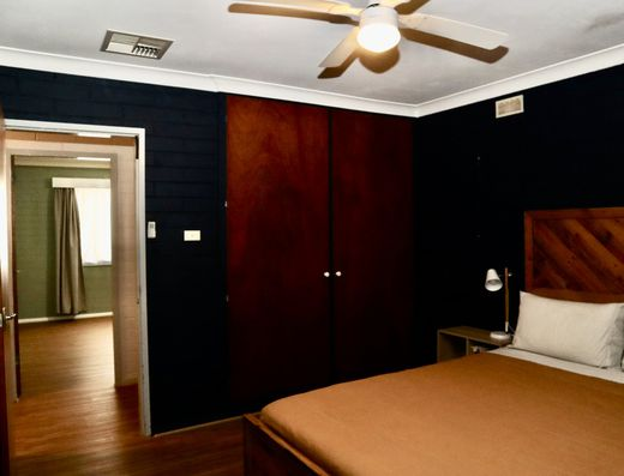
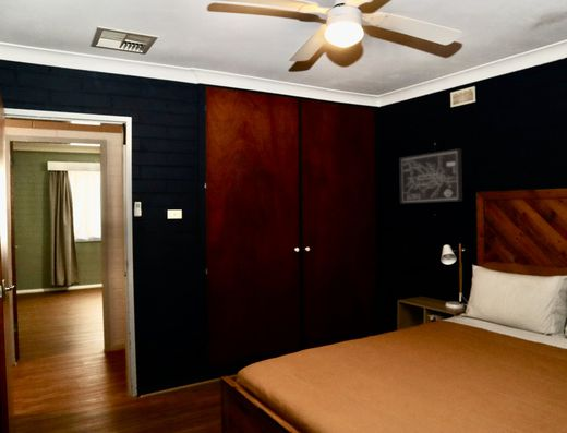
+ wall art (429, 178)
